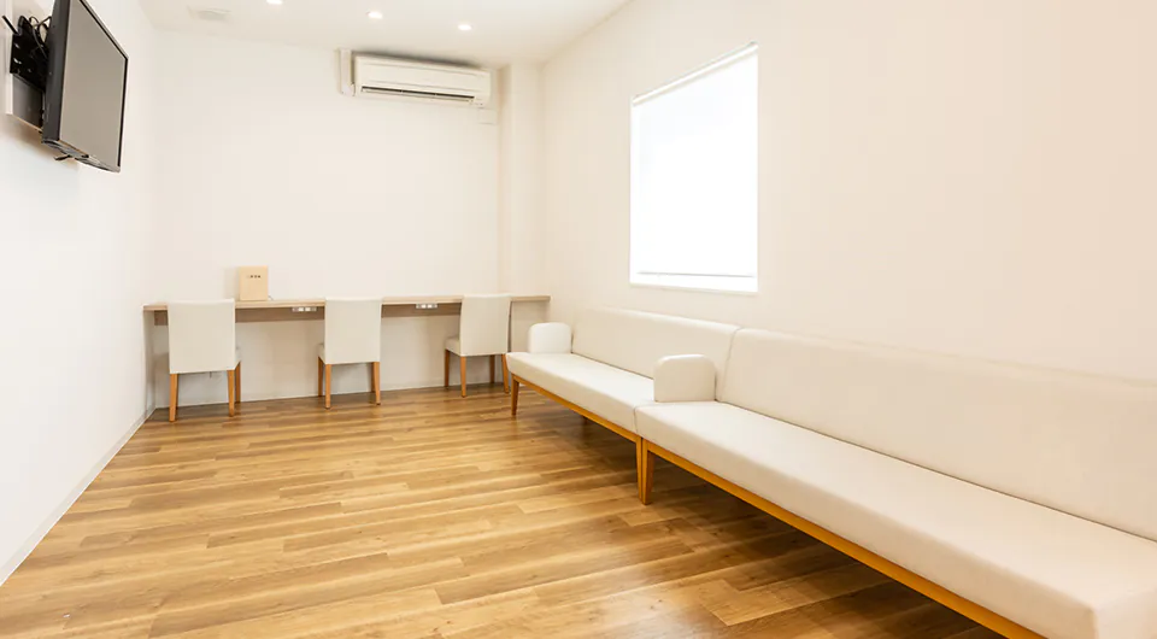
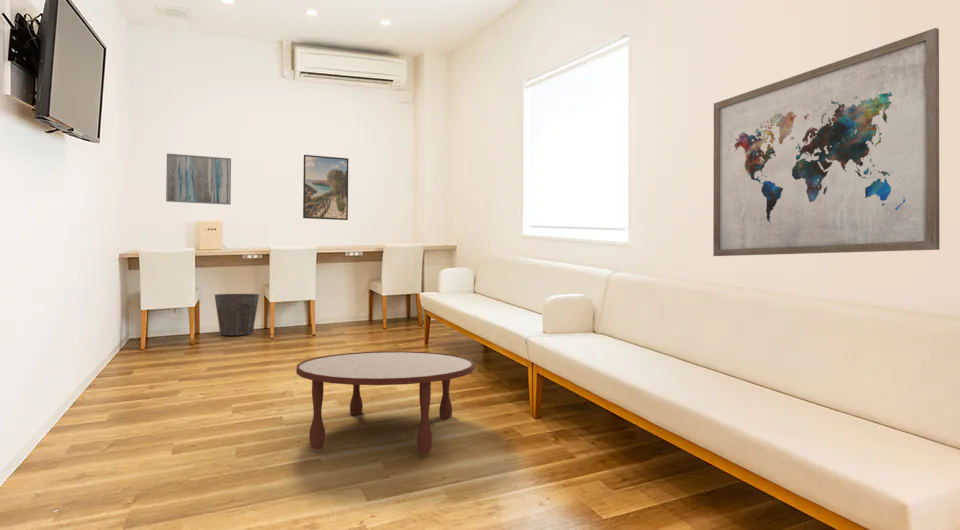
+ coffee table (386, 384)
+ wall art (199, 179)
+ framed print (326, 187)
+ waste bin (236, 314)
+ wall art (805, 163)
